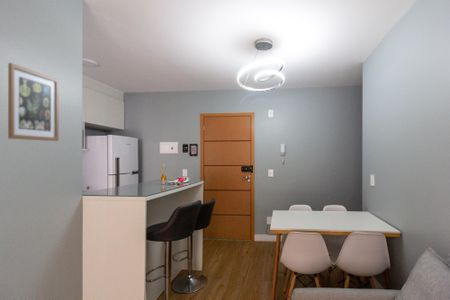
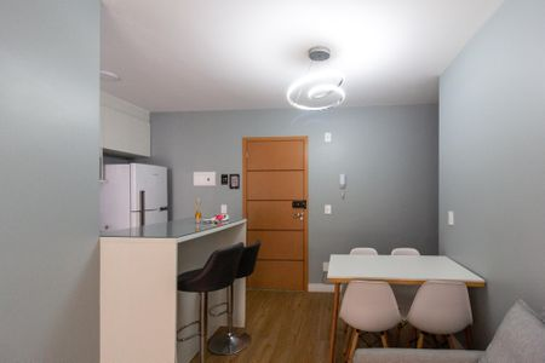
- wall art (36, 106)
